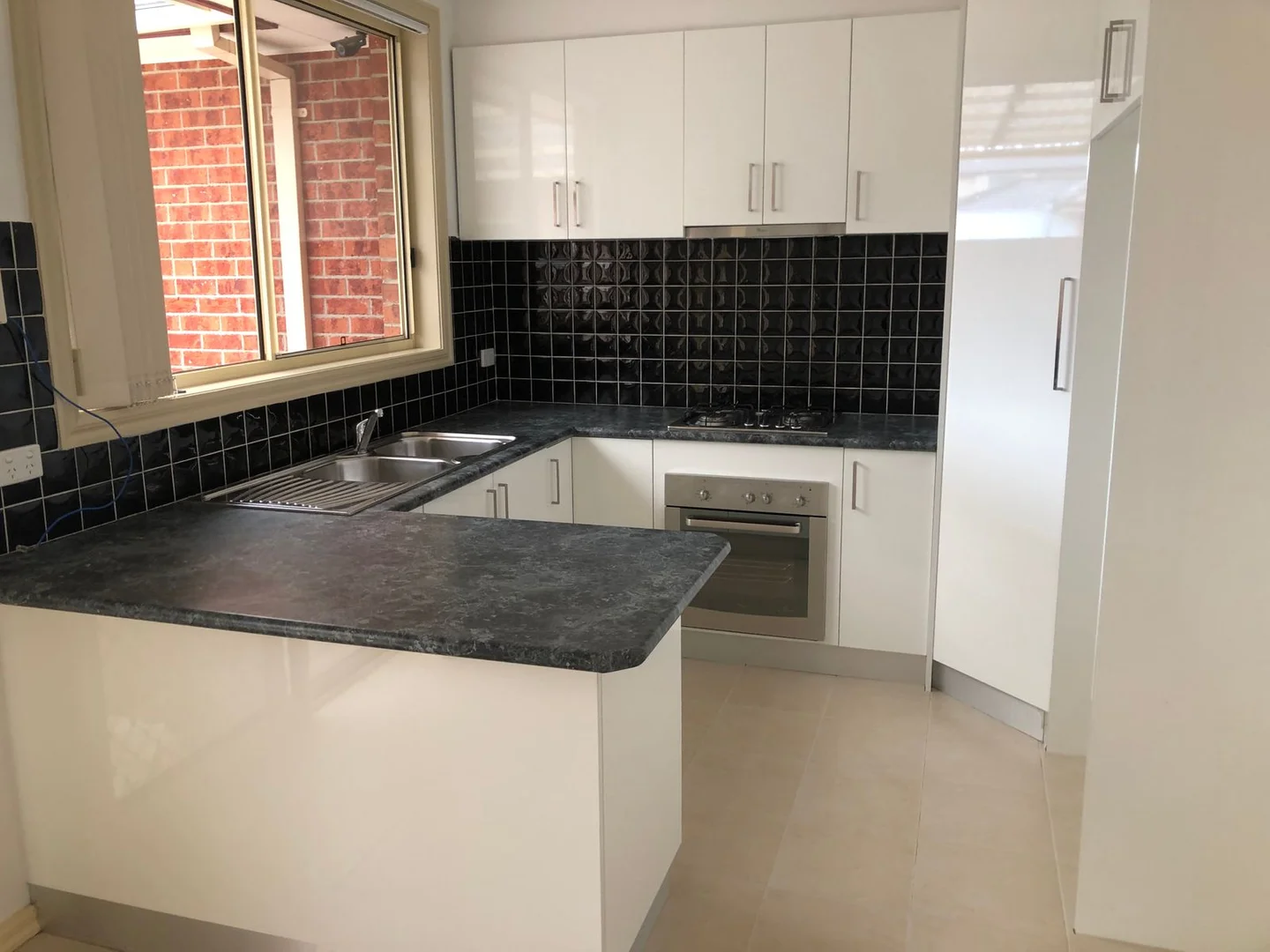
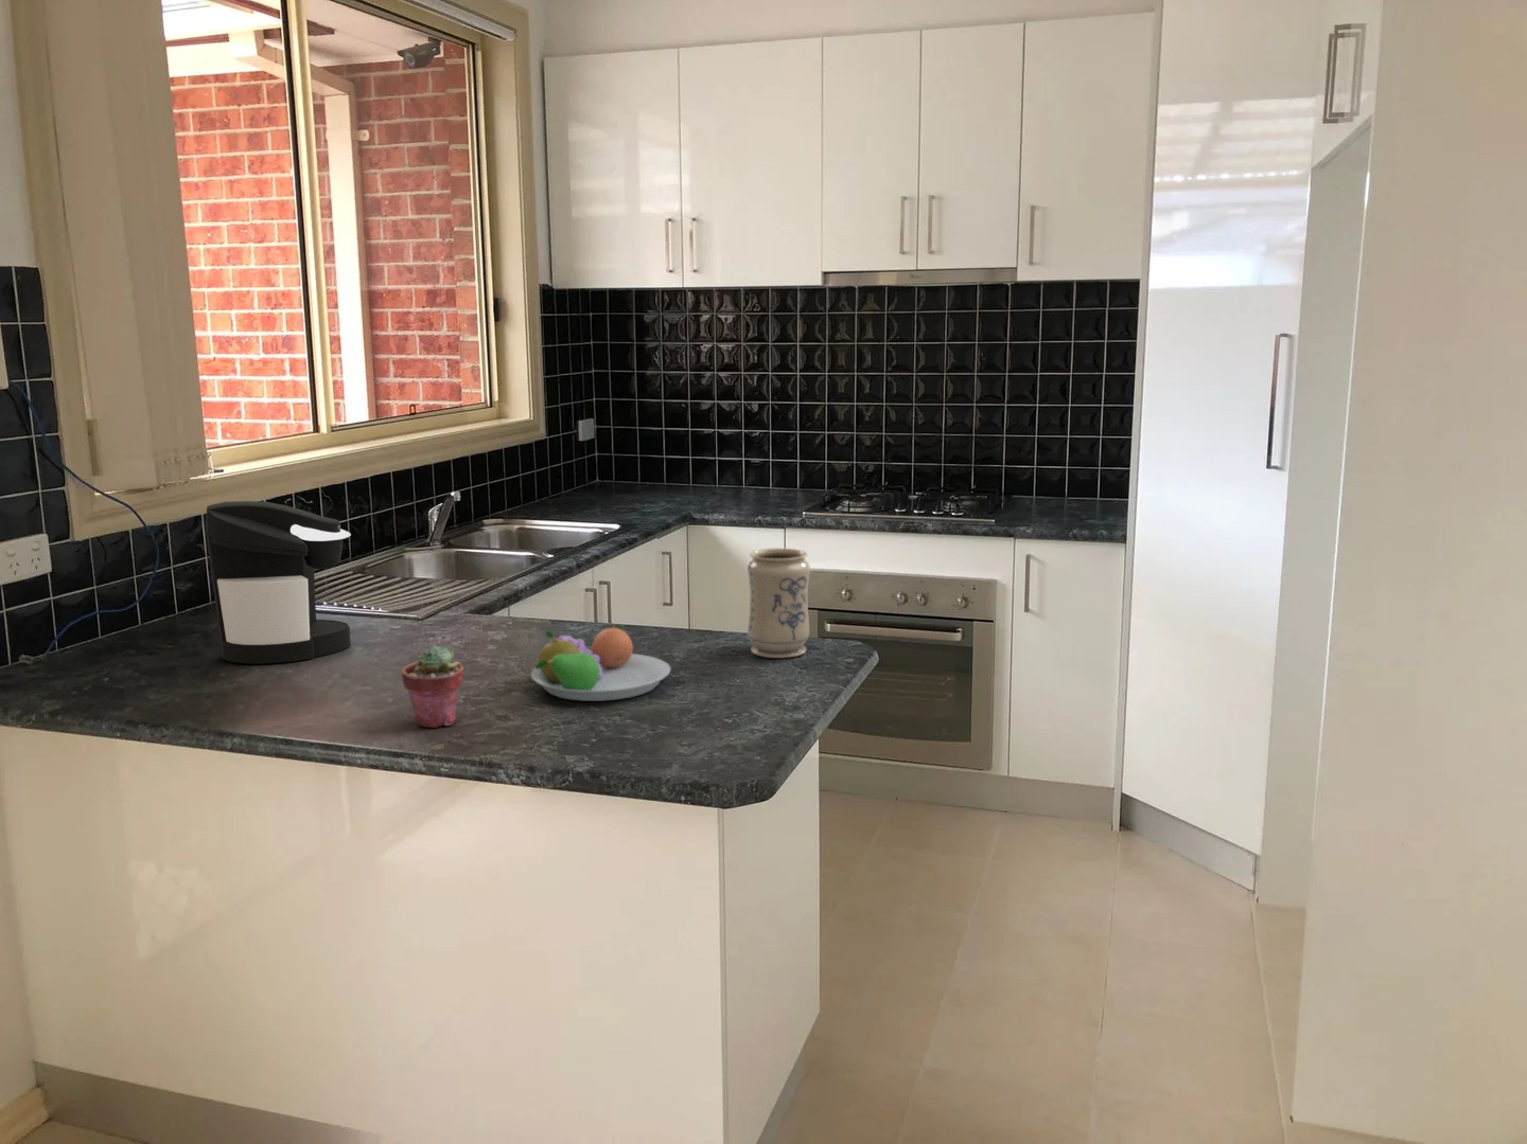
+ potted succulent (434, 684)
+ vase (778, 602)
+ coffee maker (283, 576)
+ fruit bowl (595, 657)
